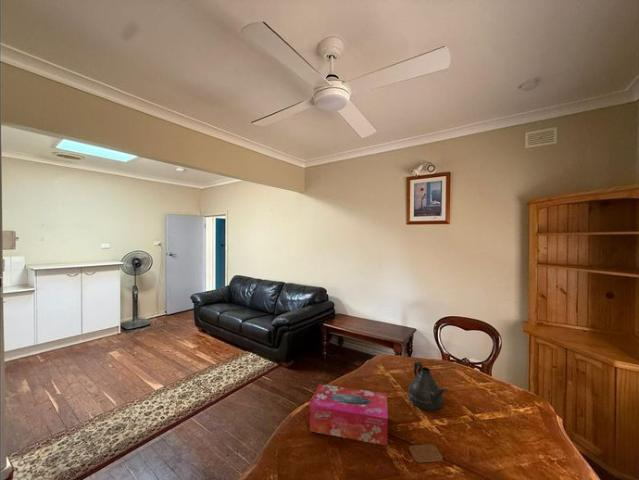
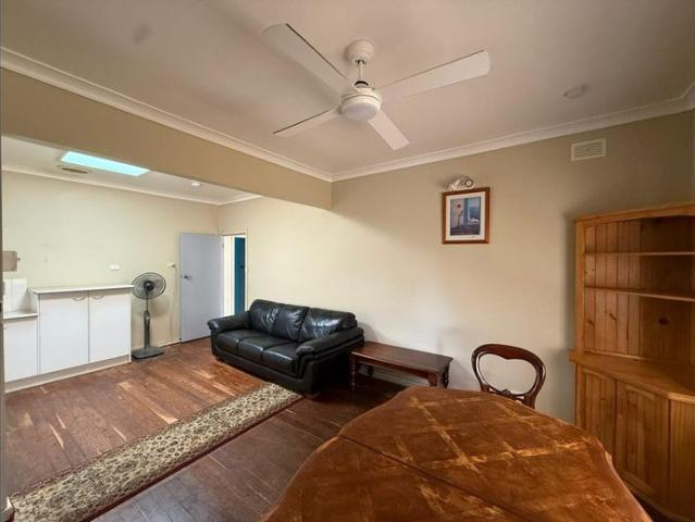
- coaster (425, 453)
- teapot (428, 388)
- tissue box (349, 411)
